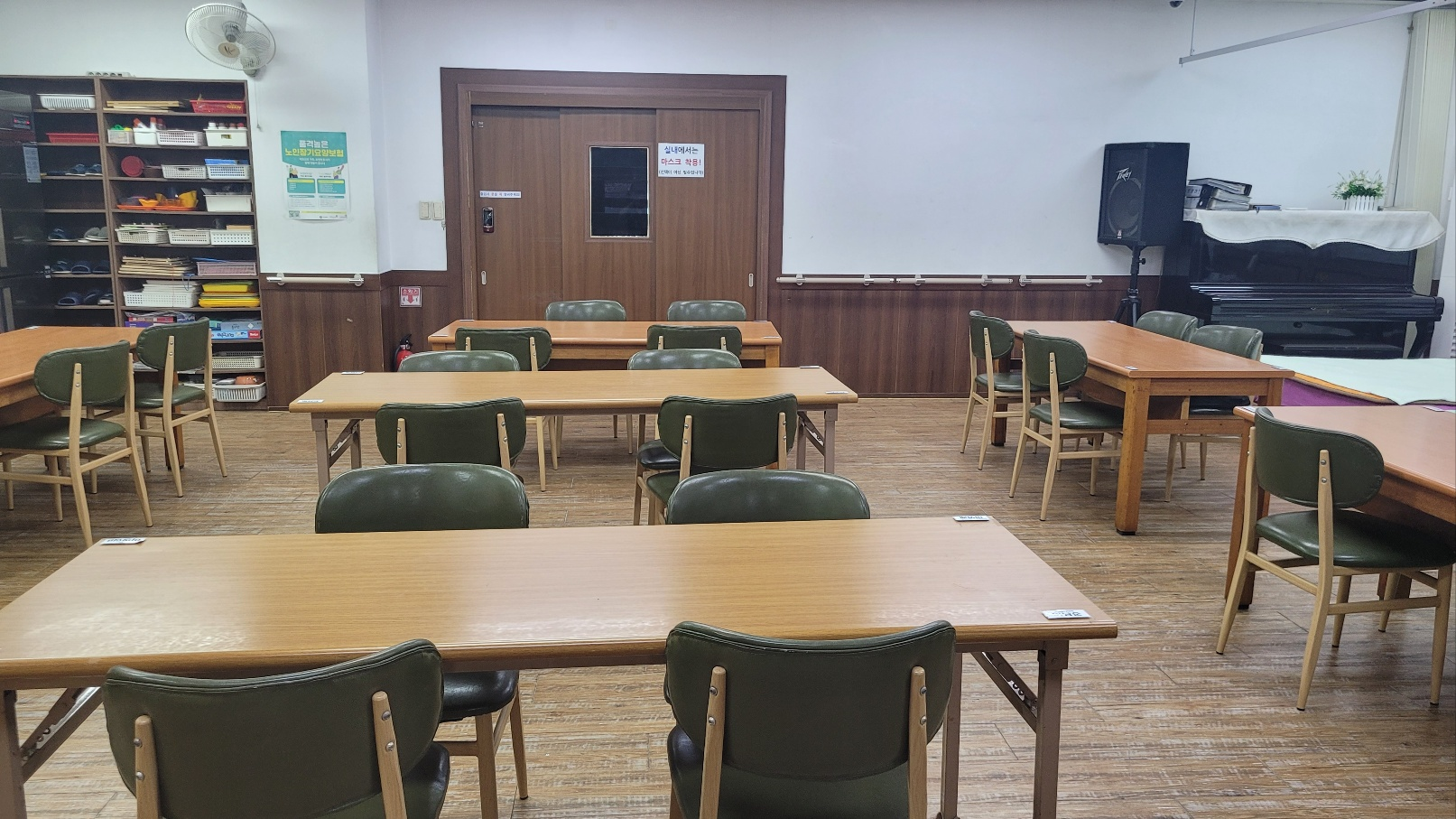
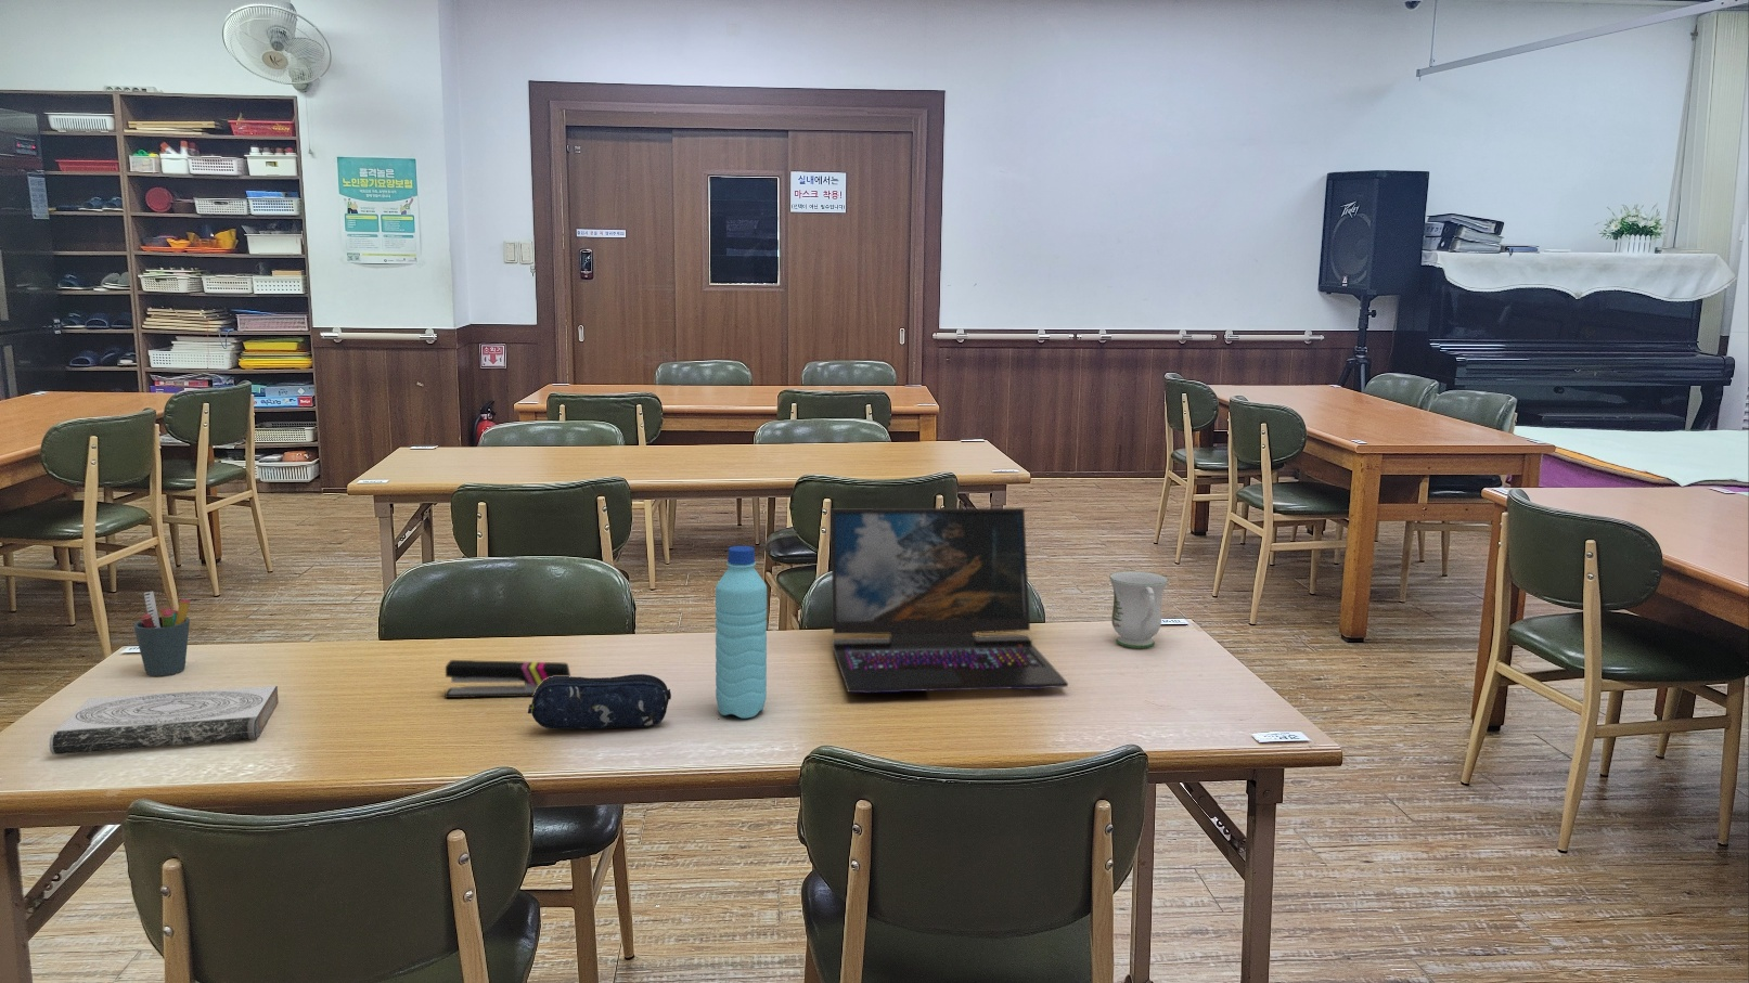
+ book (171, 719)
+ water bottle (741, 631)
+ stapler (508, 677)
+ pen holder (162, 633)
+ pencil case (601, 702)
+ laptop (942, 595)
+ mug (1140, 612)
